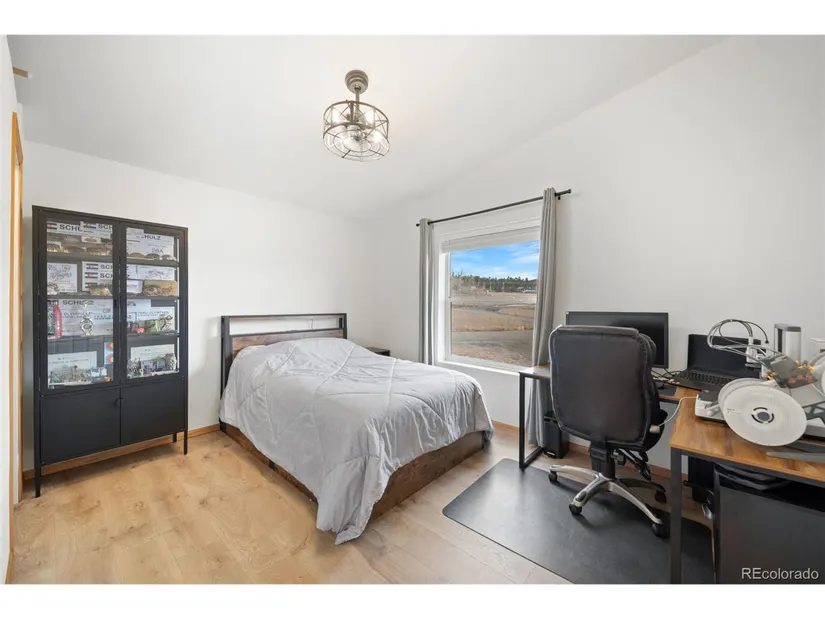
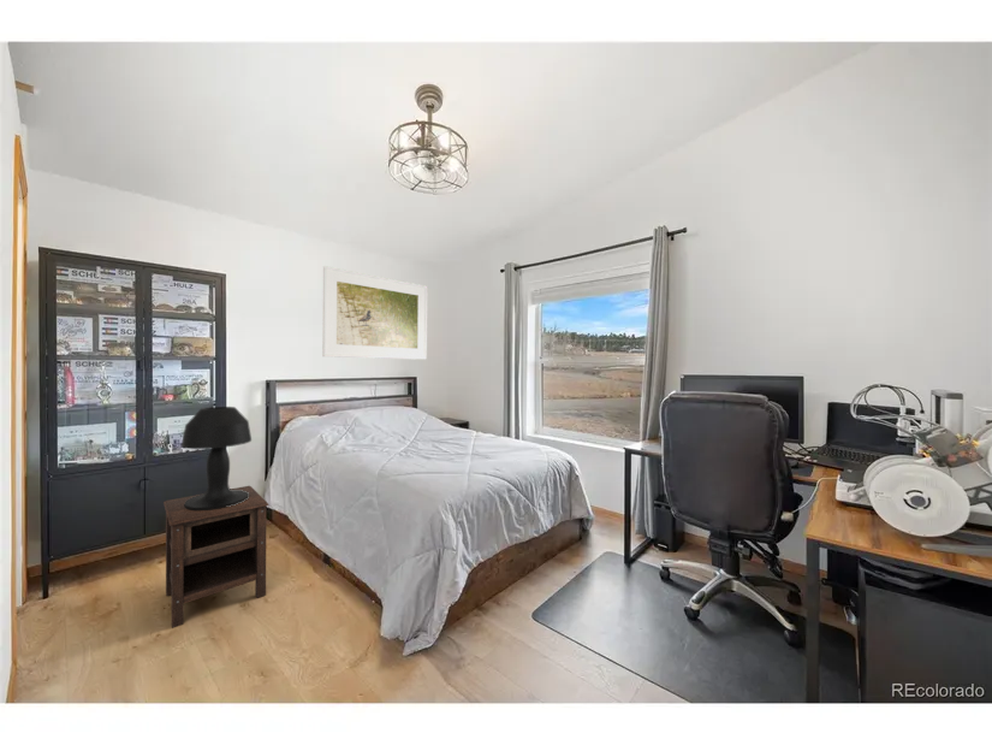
+ nightstand (215, 548)
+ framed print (380, 318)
+ table lamp (218, 454)
